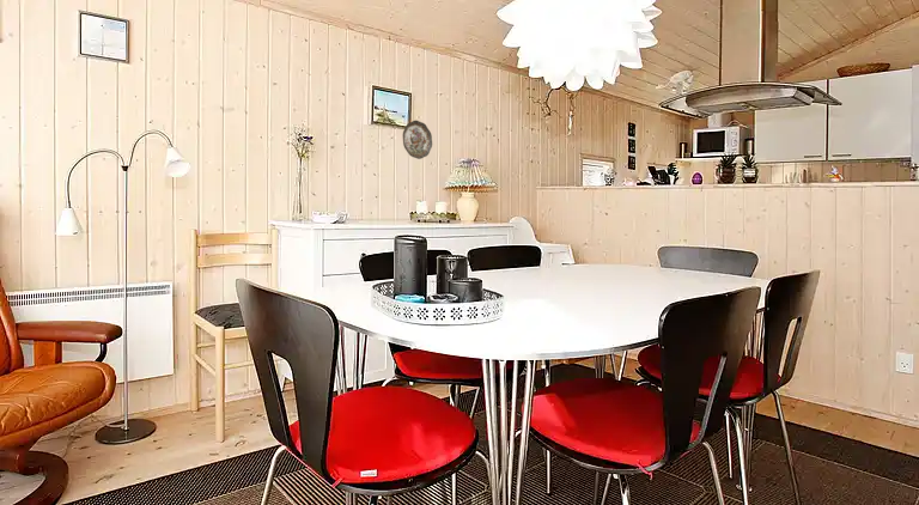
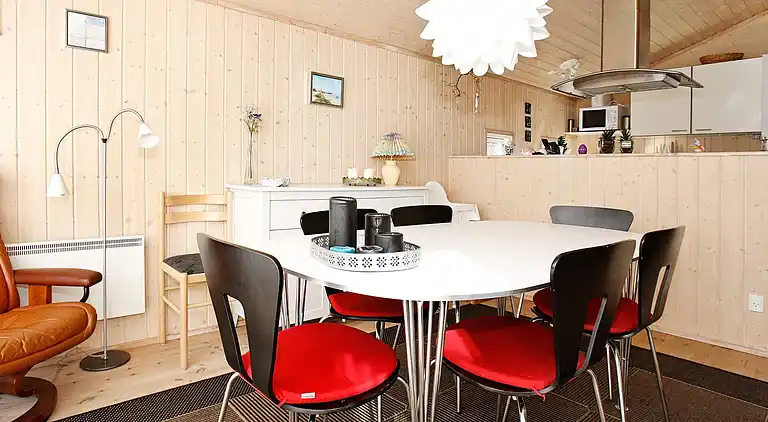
- decorative plate (416, 139)
